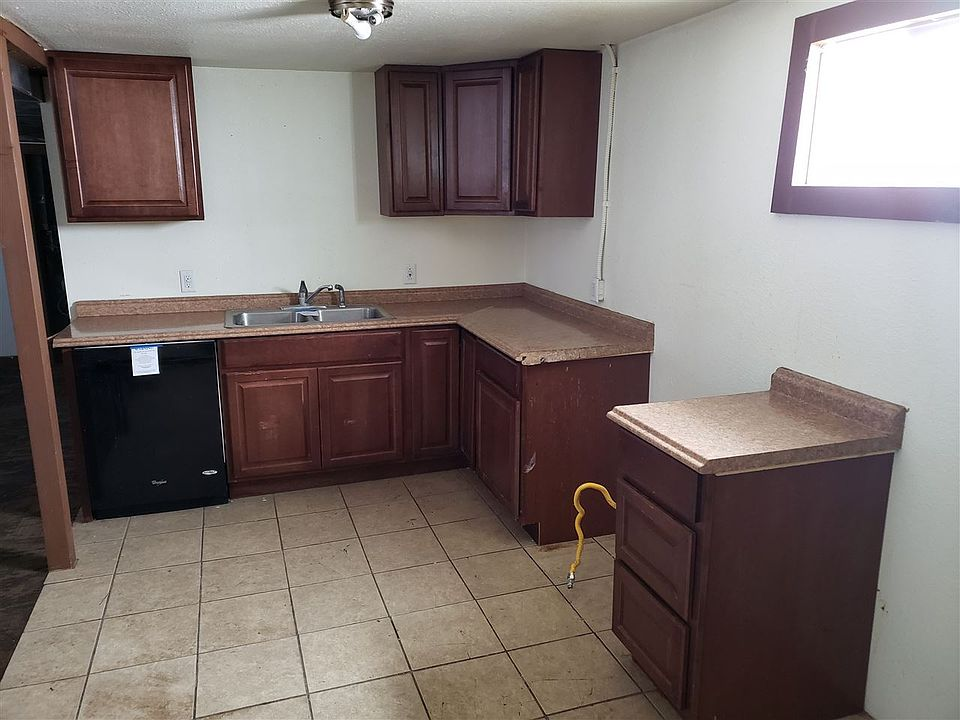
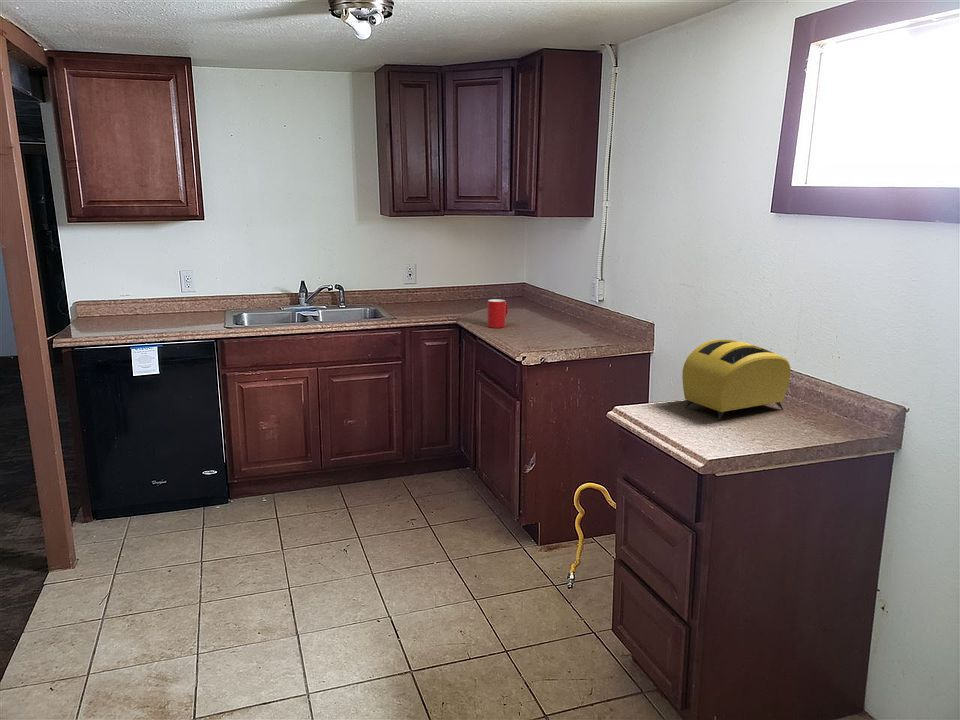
+ cup (499, 313)
+ toaster (737, 376)
